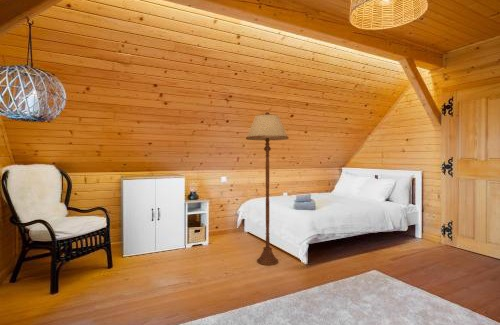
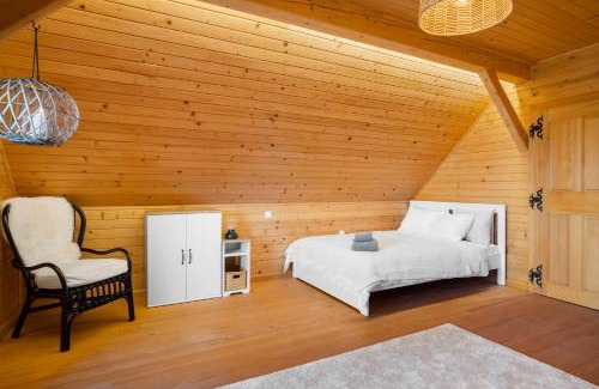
- floor lamp (267, 187)
